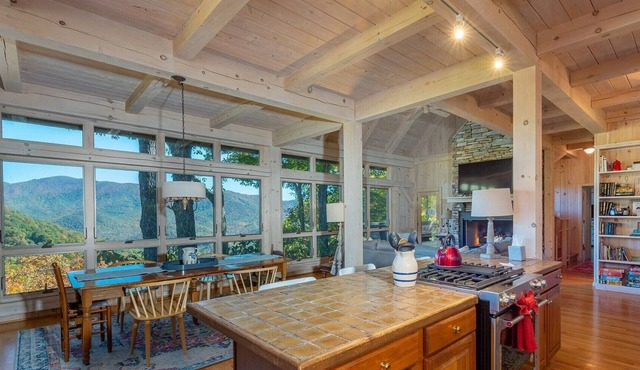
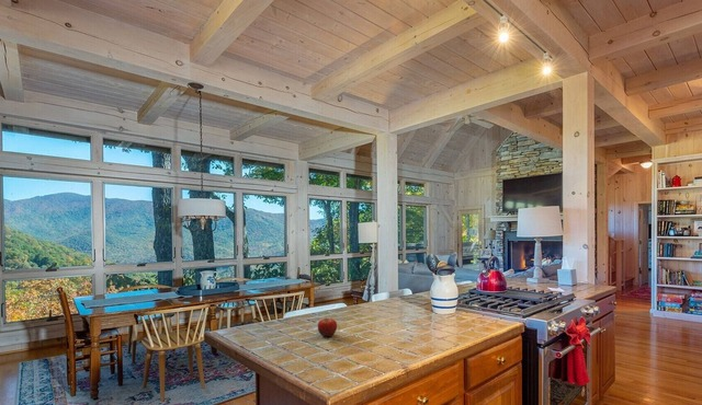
+ fruit (327, 325)
